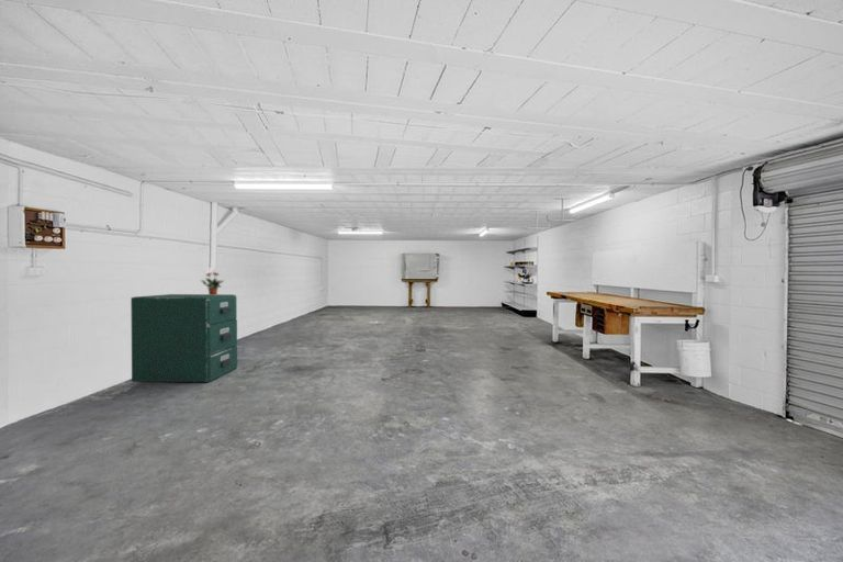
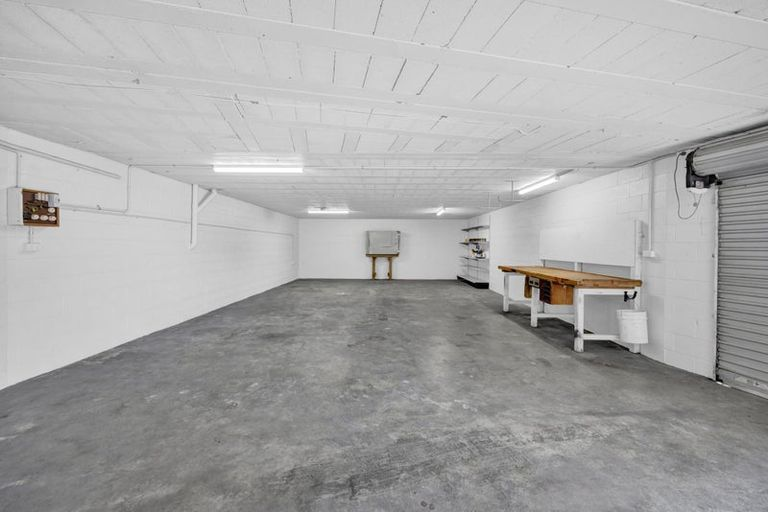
- potted plant (212, 283)
- filing cabinet (190, 335)
